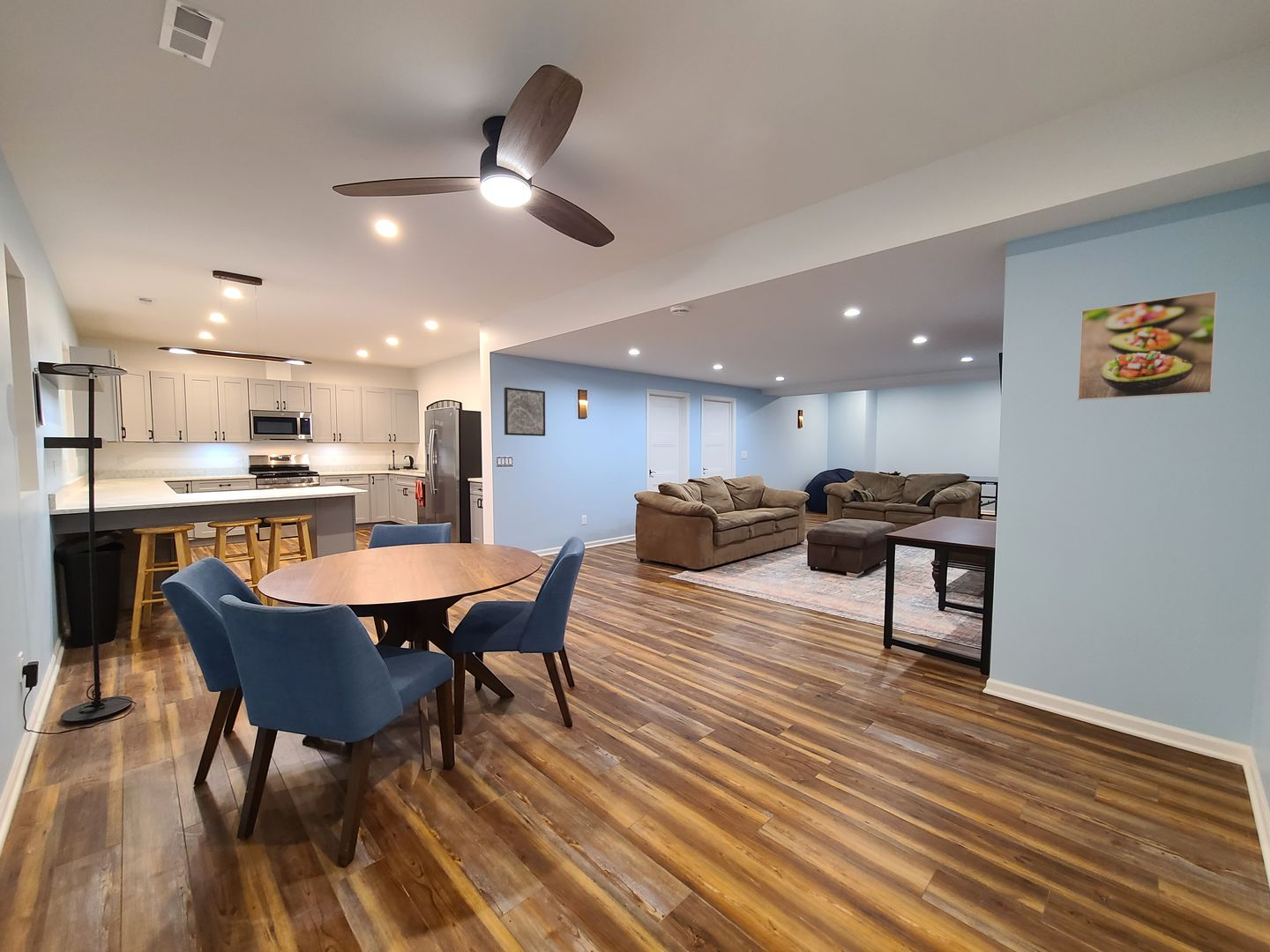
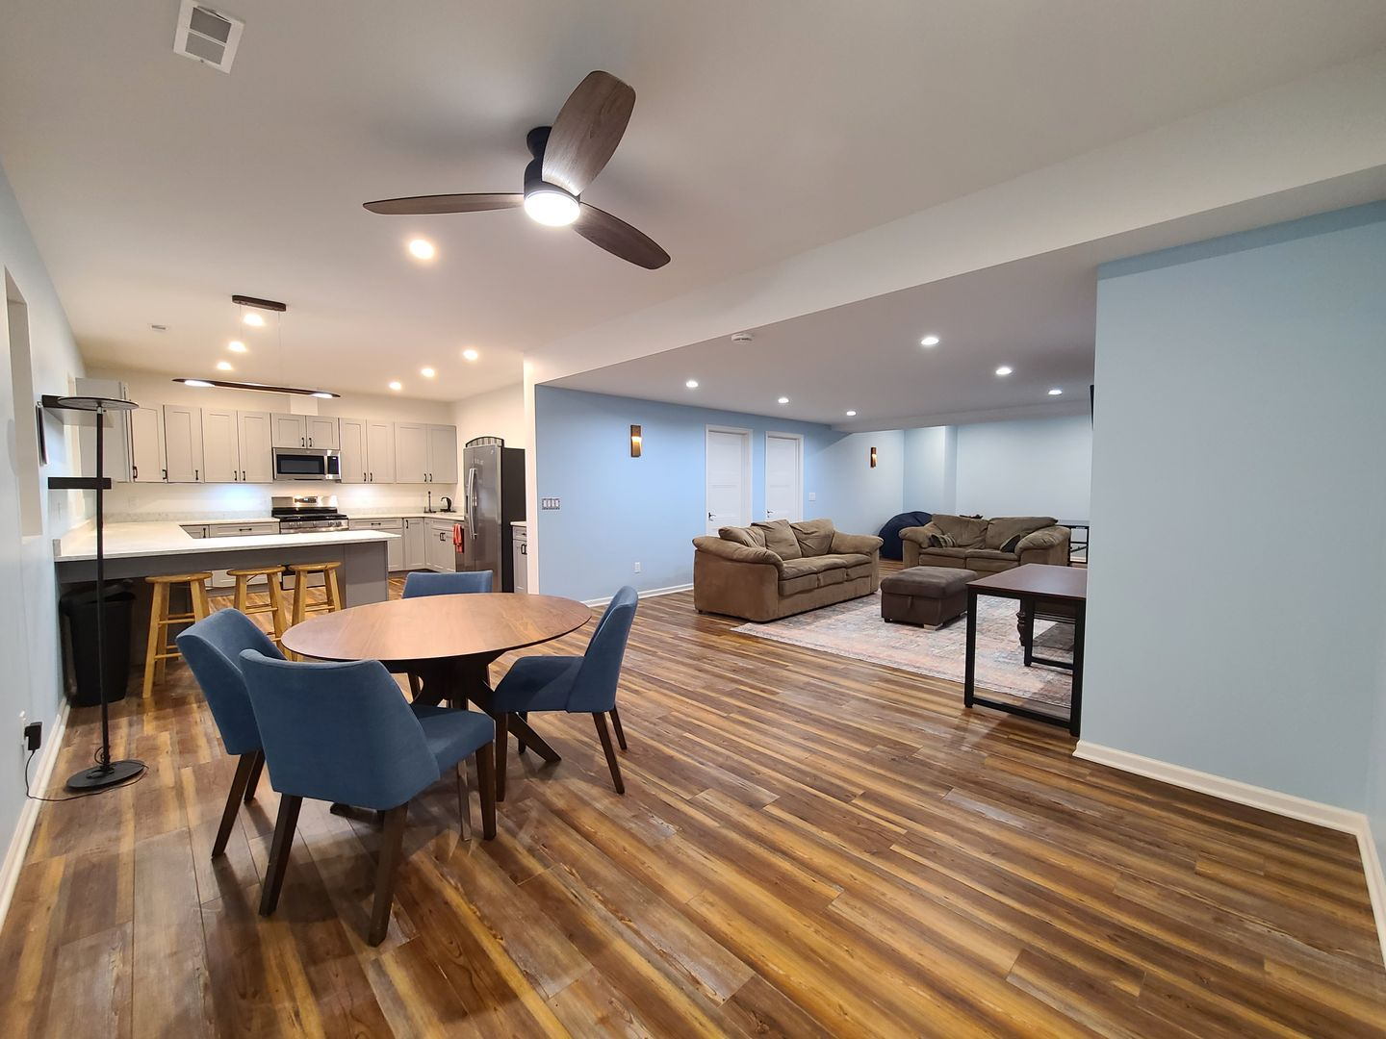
- wall art (525, 413)
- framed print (1142, 349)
